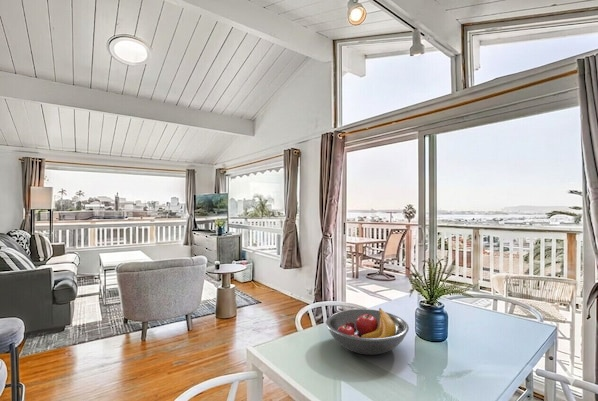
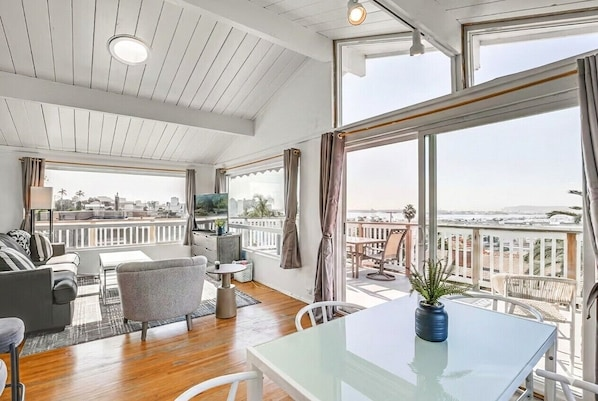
- fruit bowl (366, 330)
